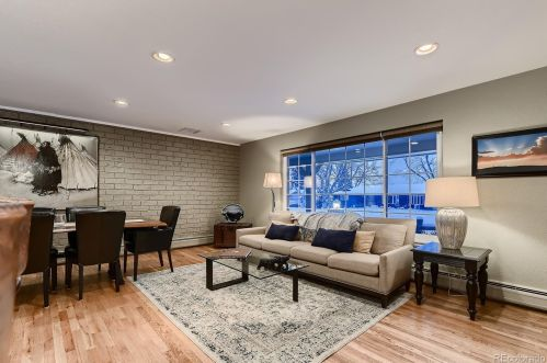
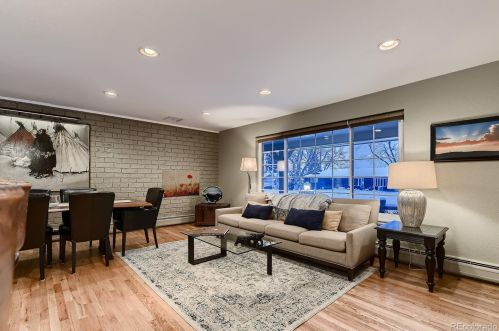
+ wall art (181, 183)
